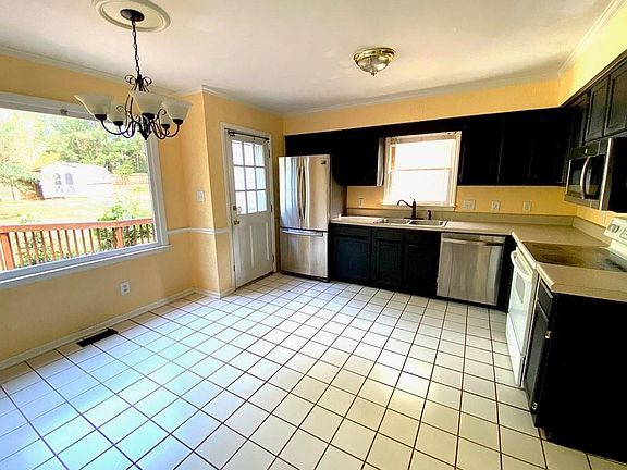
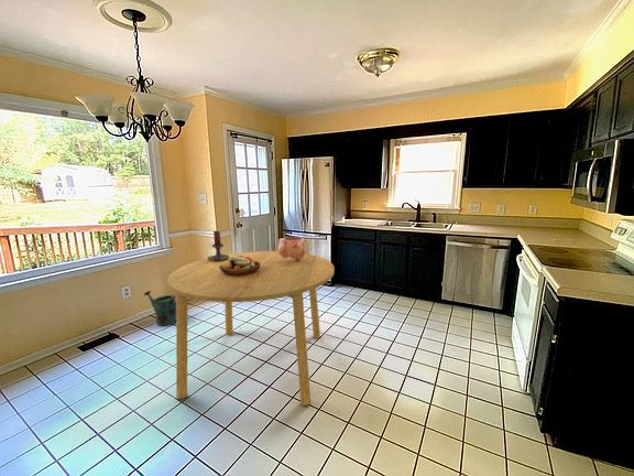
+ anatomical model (289, 249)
+ candle holder (216, 245)
+ watering can (162, 306)
+ fruit bowl (240, 262)
+ dining table (258, 300)
